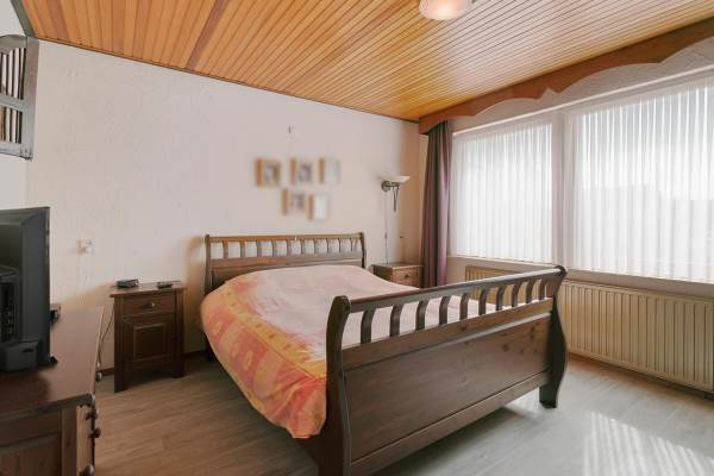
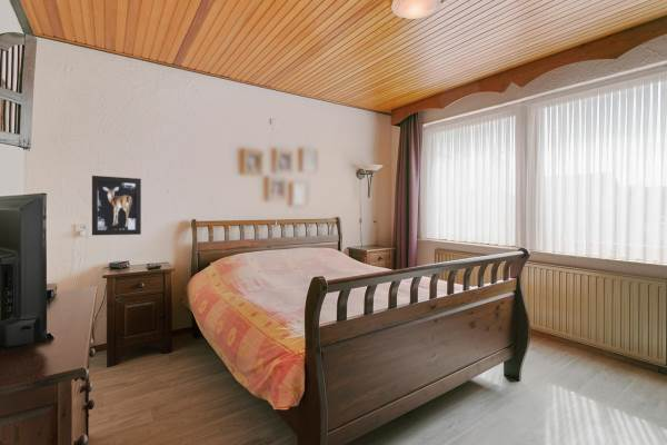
+ wall art (117, 206)
